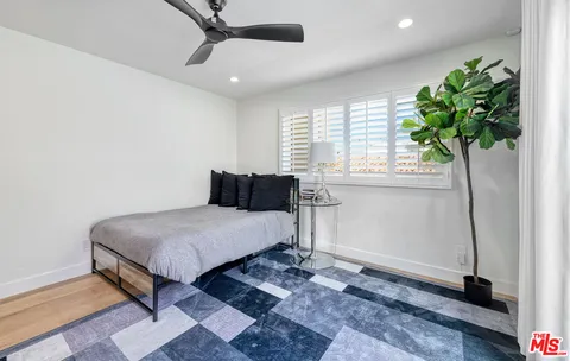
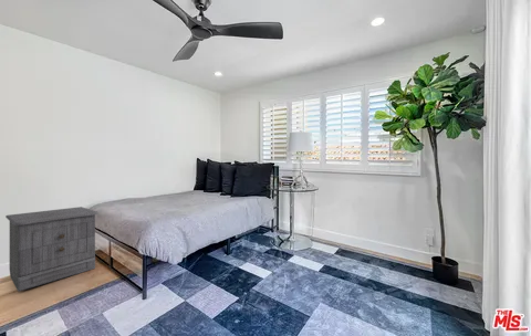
+ nightstand (54, 243)
